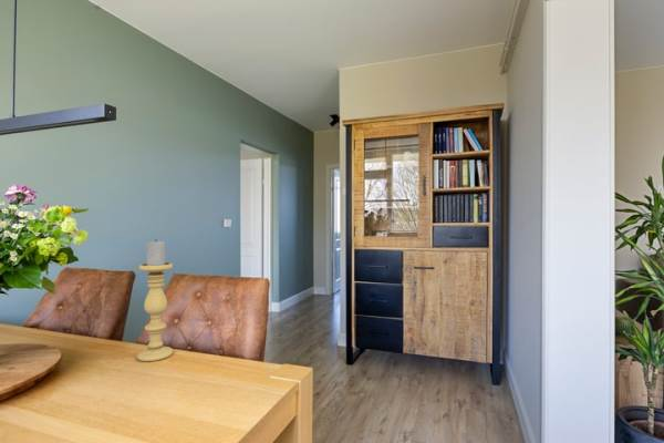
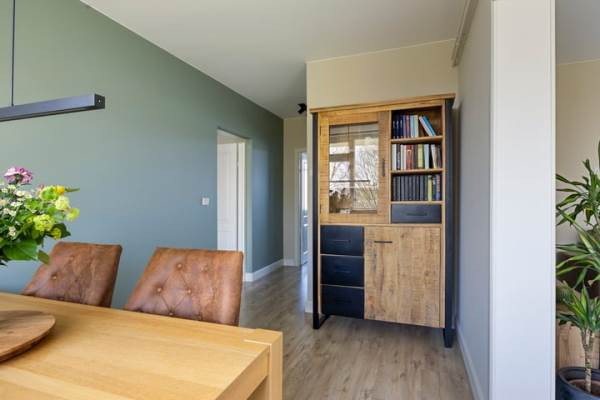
- candle holder (155, 297)
